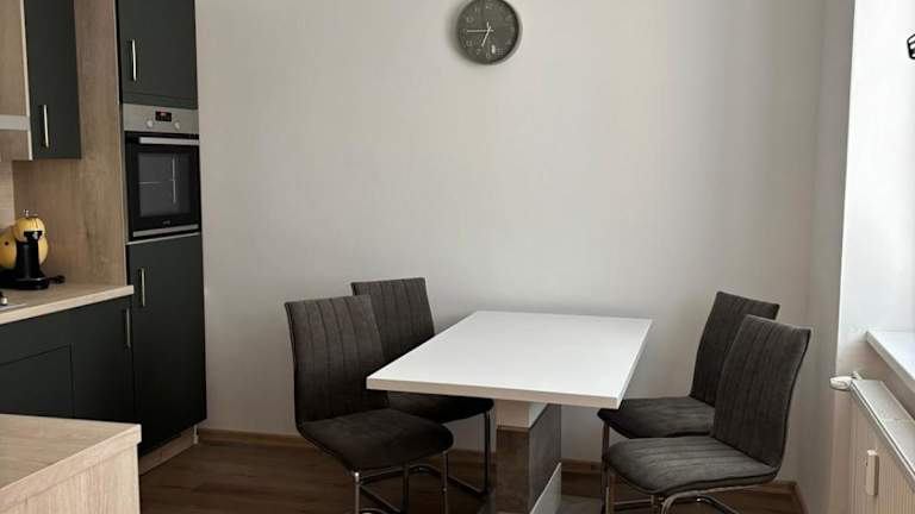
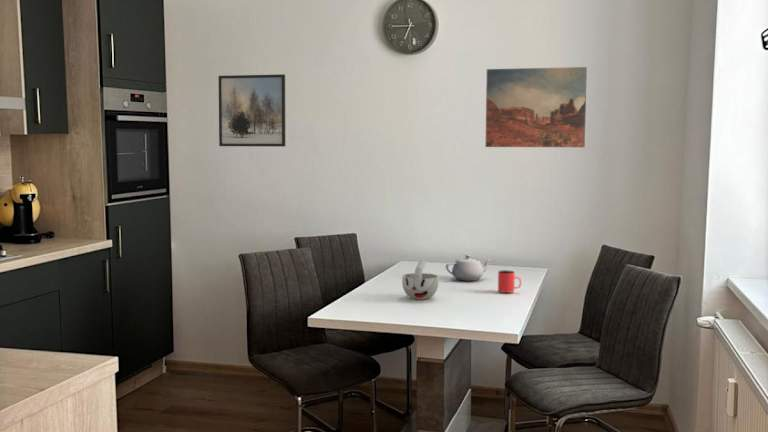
+ teapot (468, 267)
+ cup (509, 281)
+ cup (421, 279)
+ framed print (251, 110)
+ wall art (535, 107)
